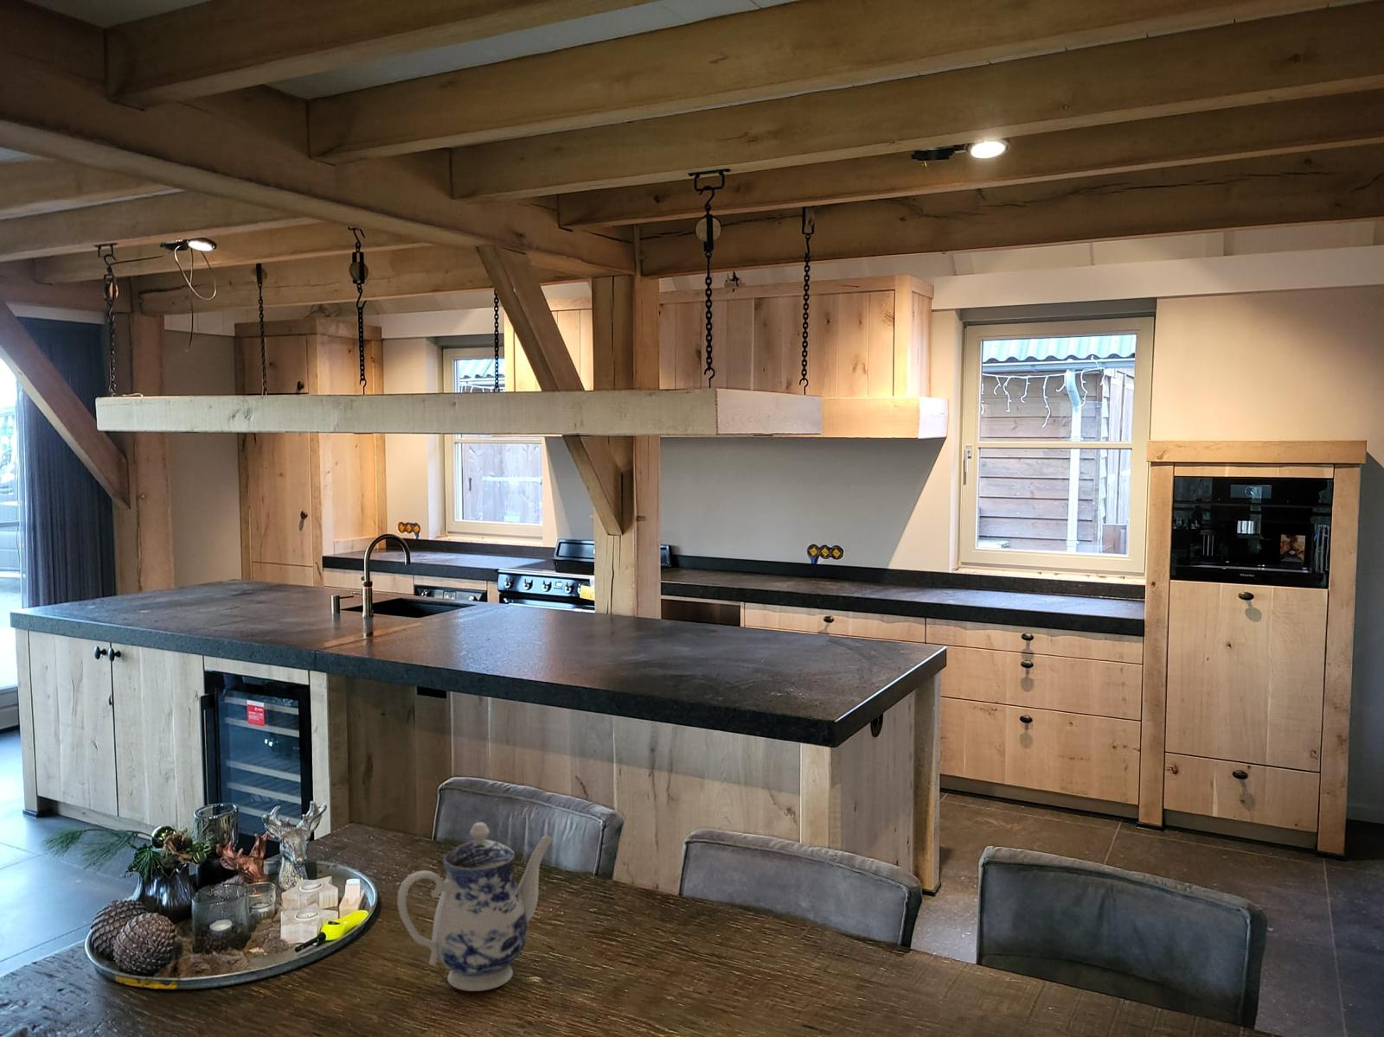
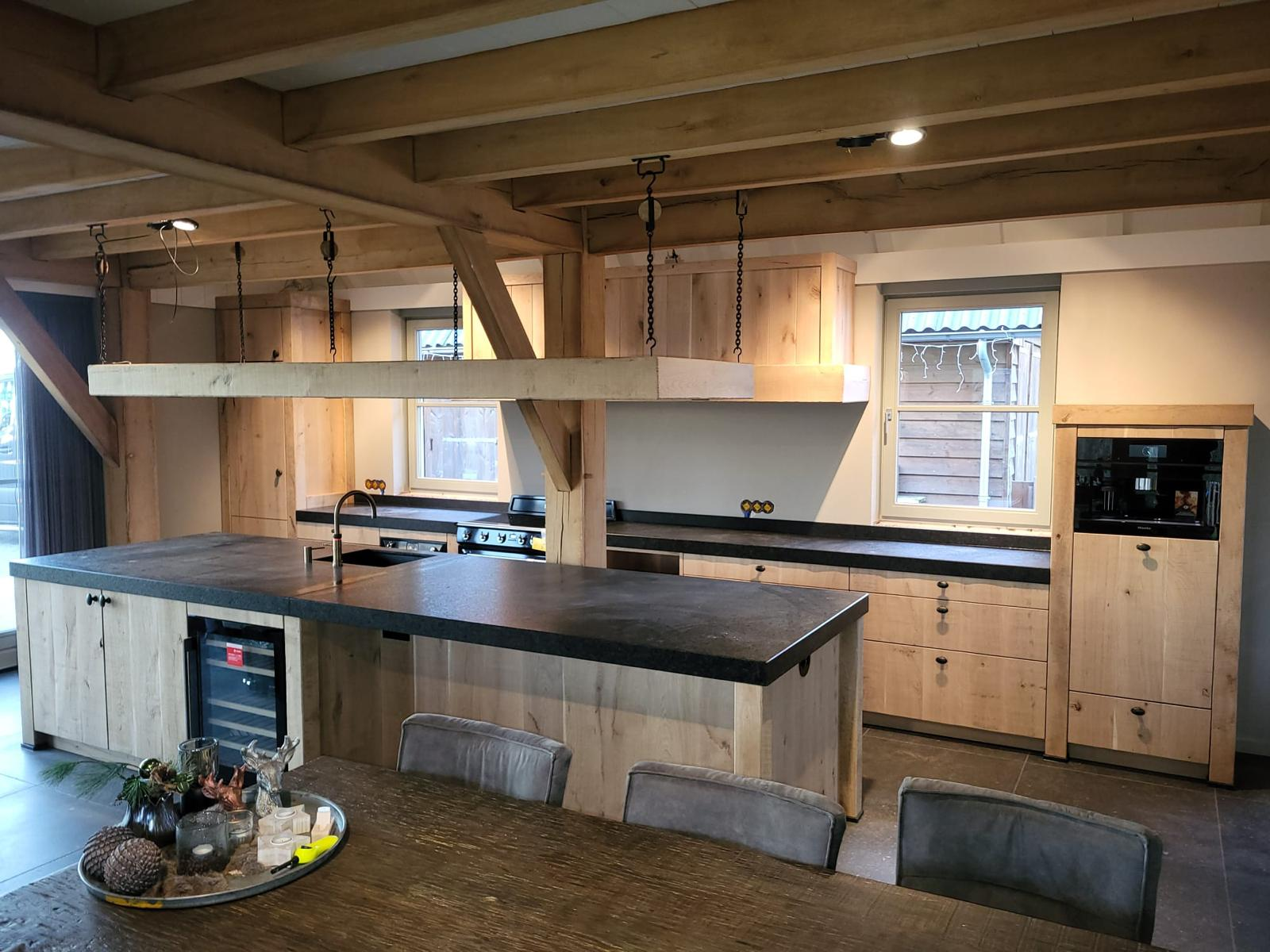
- teapot (481, 900)
